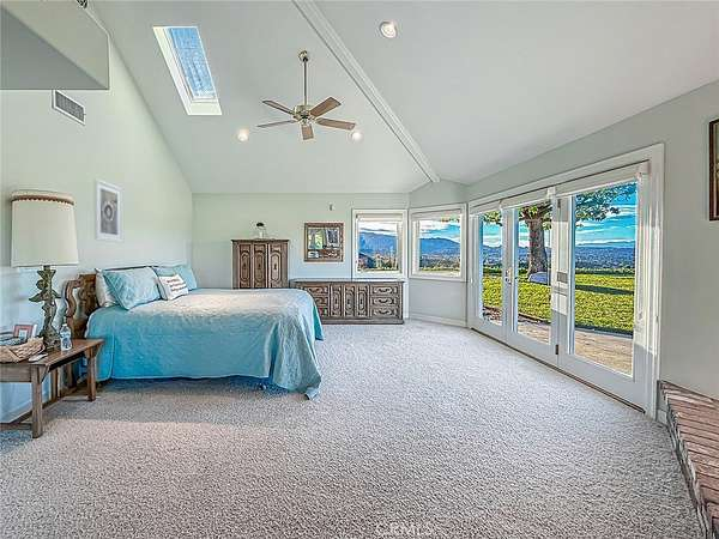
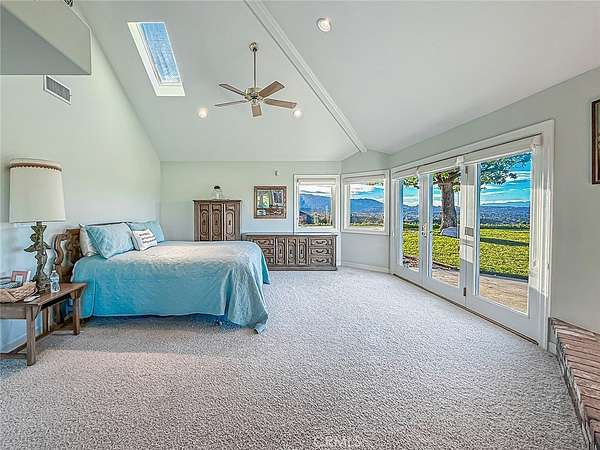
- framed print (108, 212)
